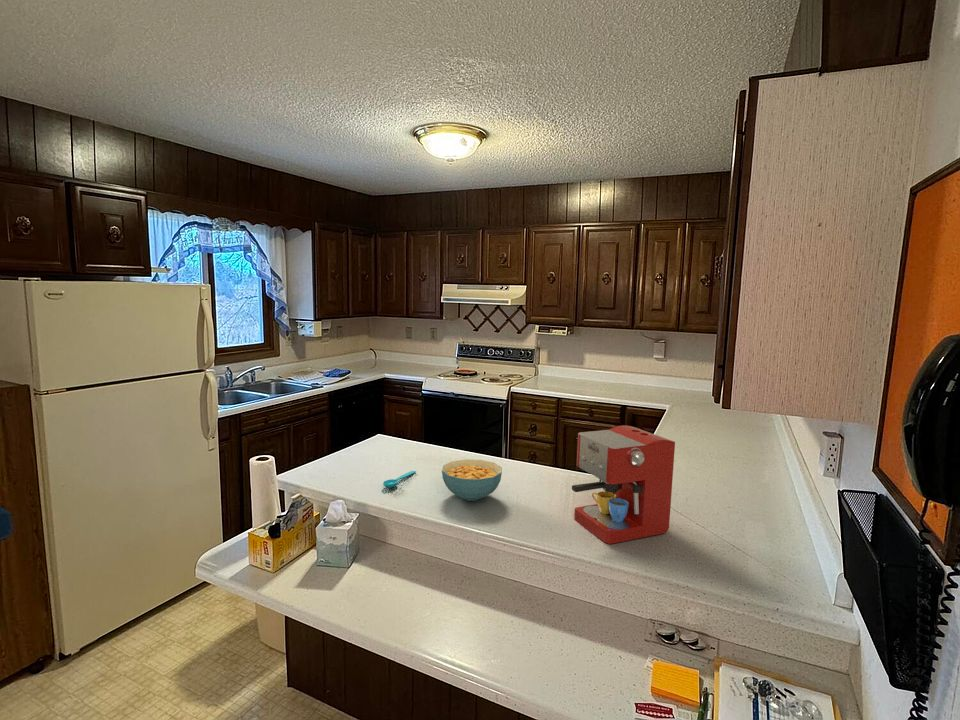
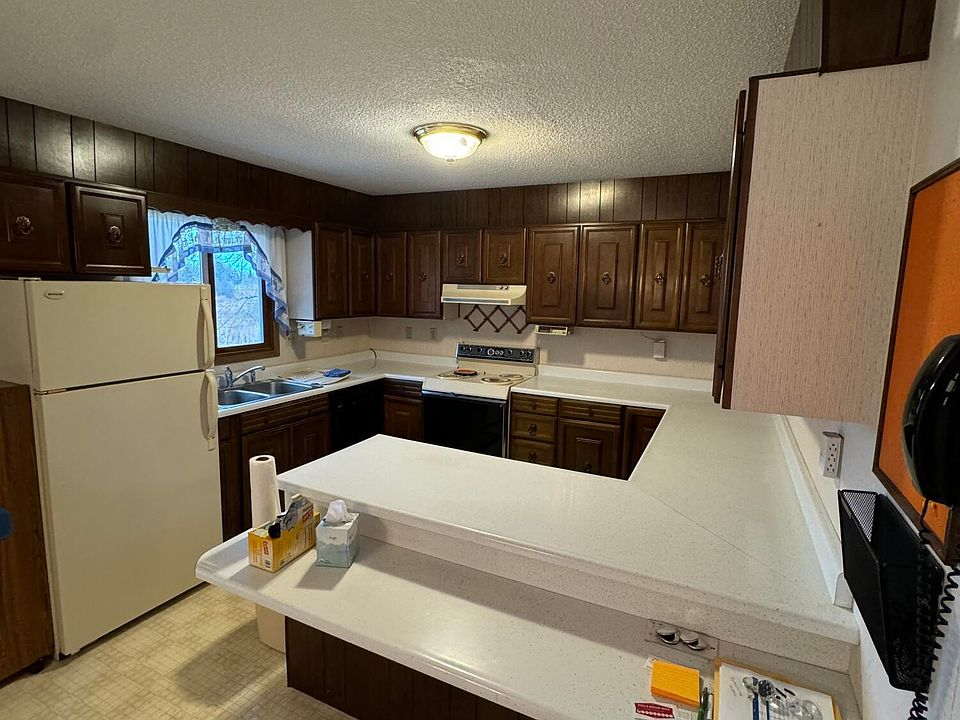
- cereal bowl (471, 483)
- coffee maker (623, 480)
- spoon (400, 477)
